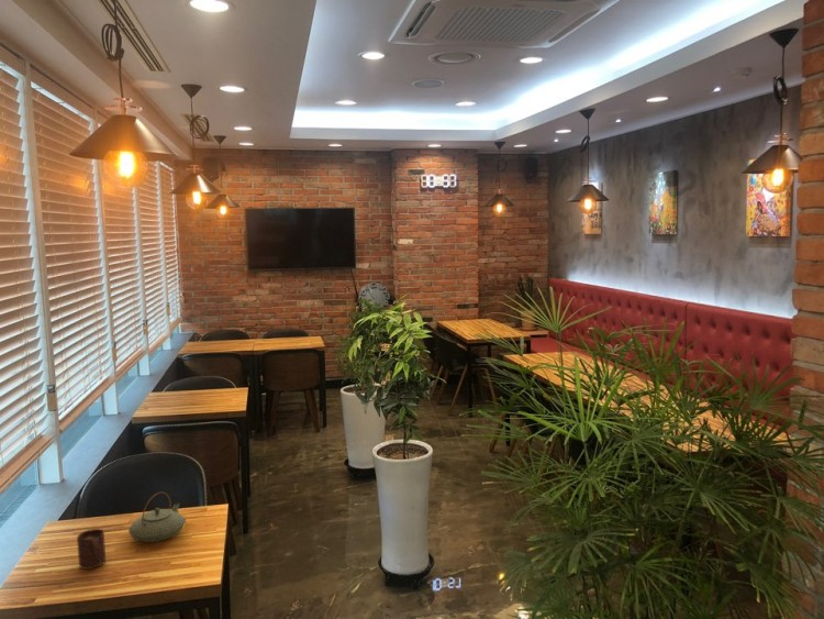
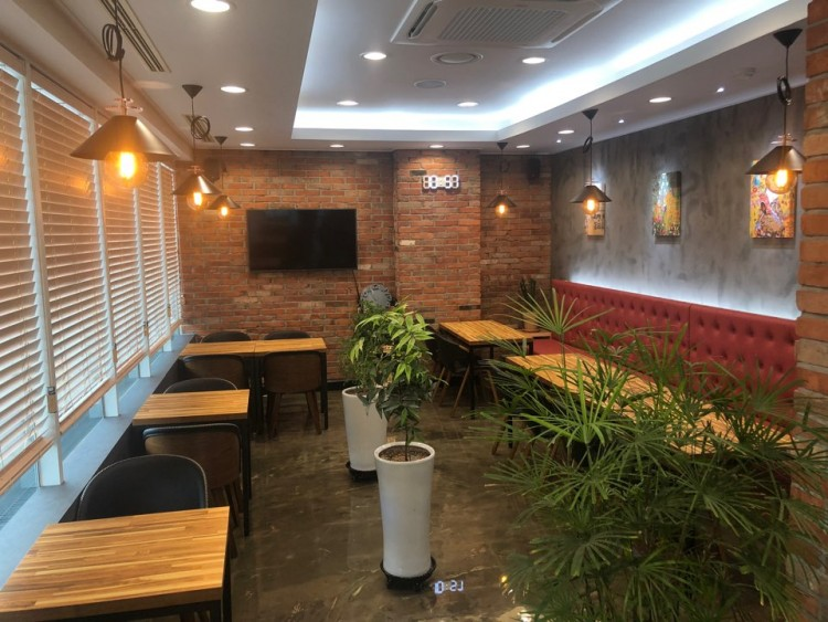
- teapot (159, 512)
- cup (93, 550)
